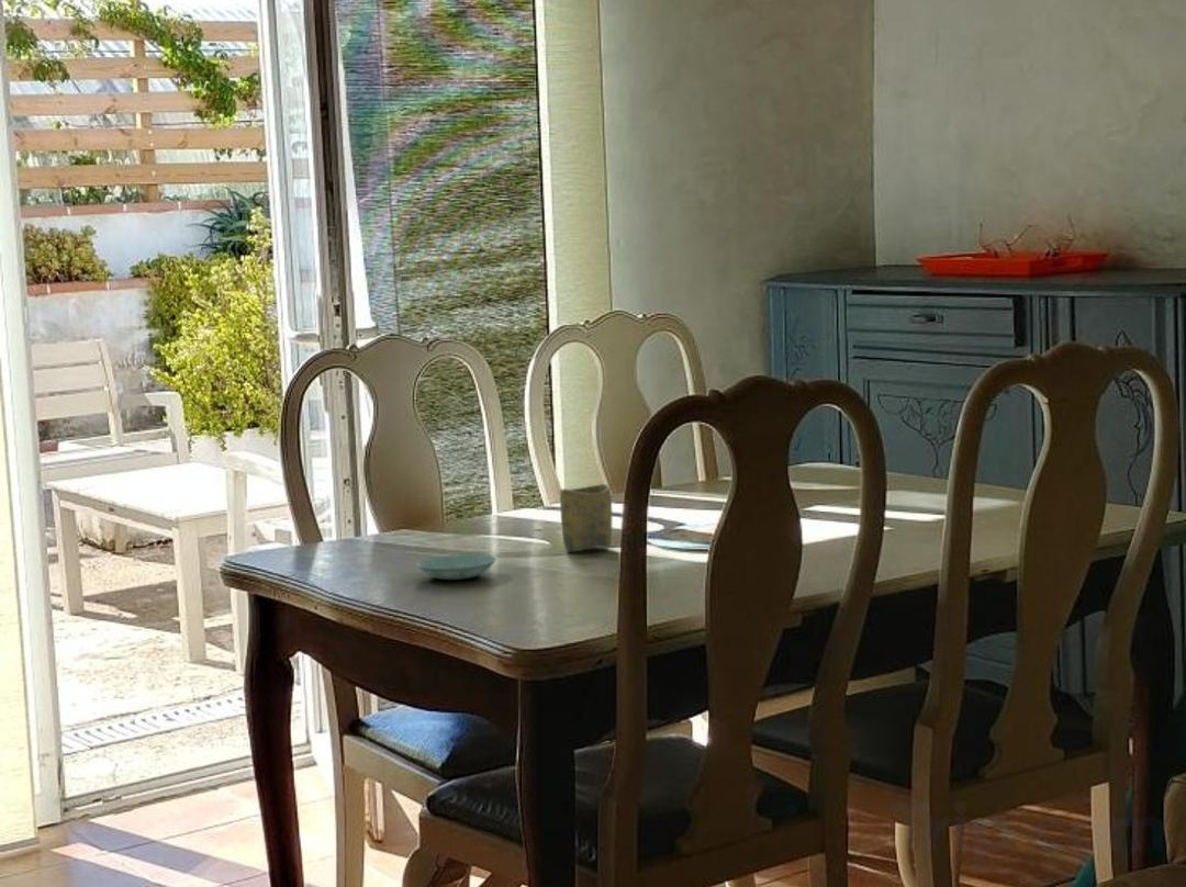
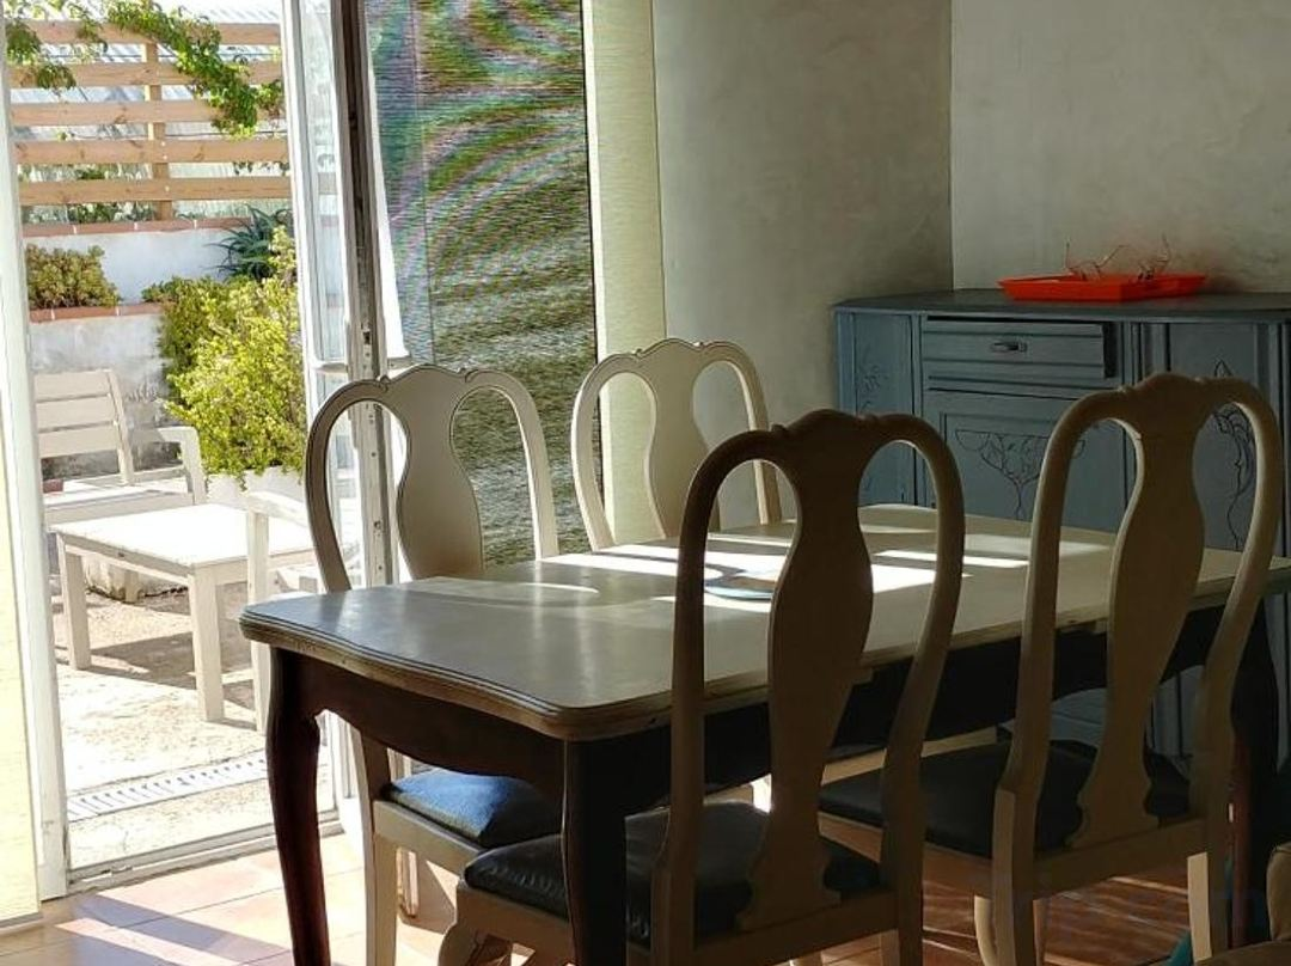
- cup (586, 517)
- saucer (457, 568)
